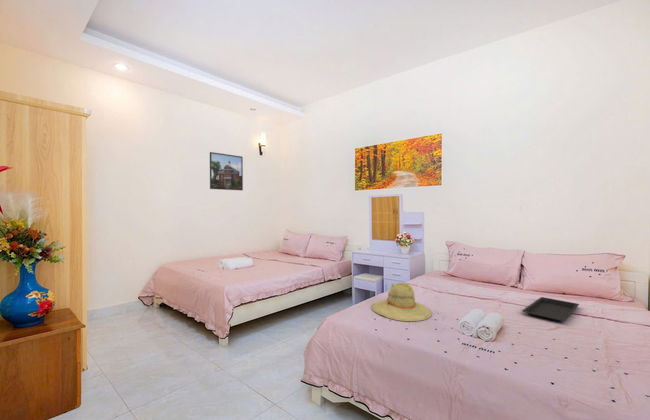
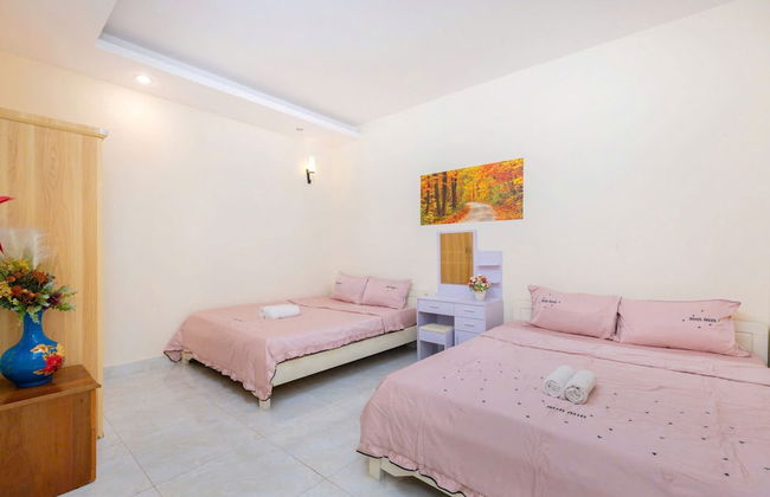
- serving tray (551, 309)
- straw hat (401, 296)
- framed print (226, 172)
